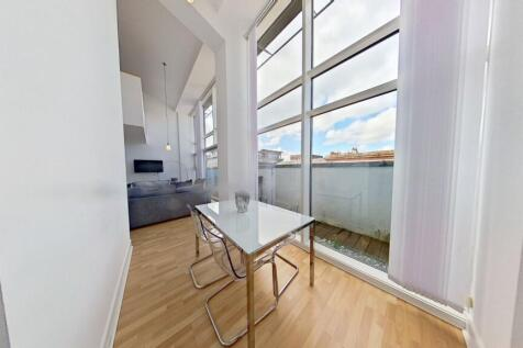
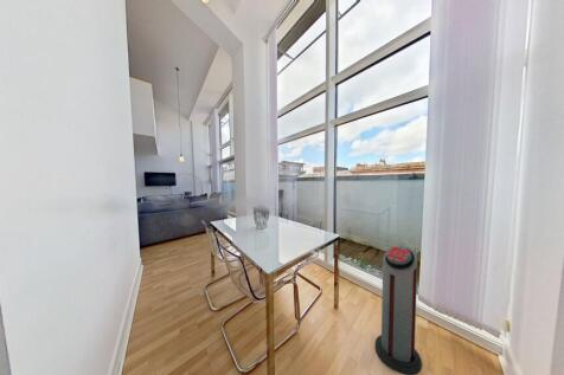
+ air purifier (398, 302)
